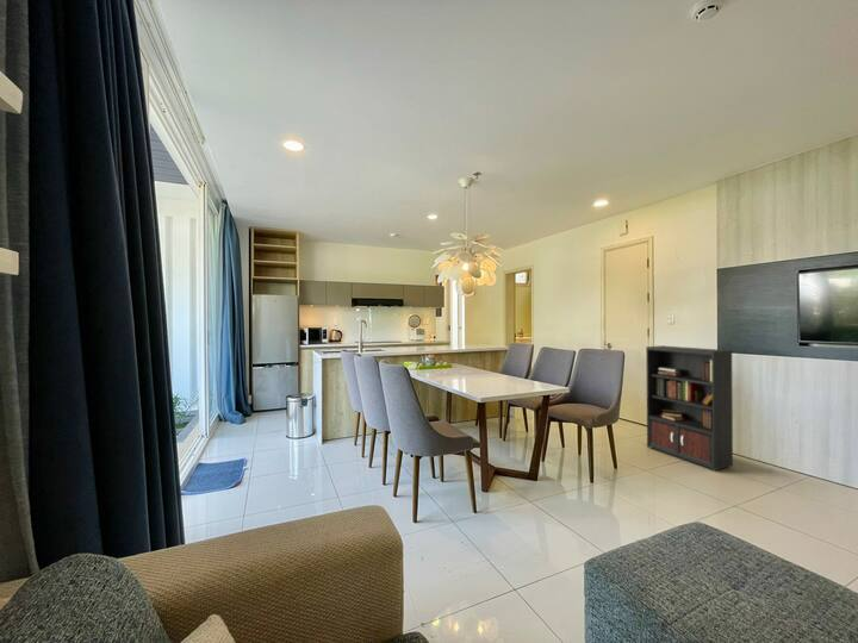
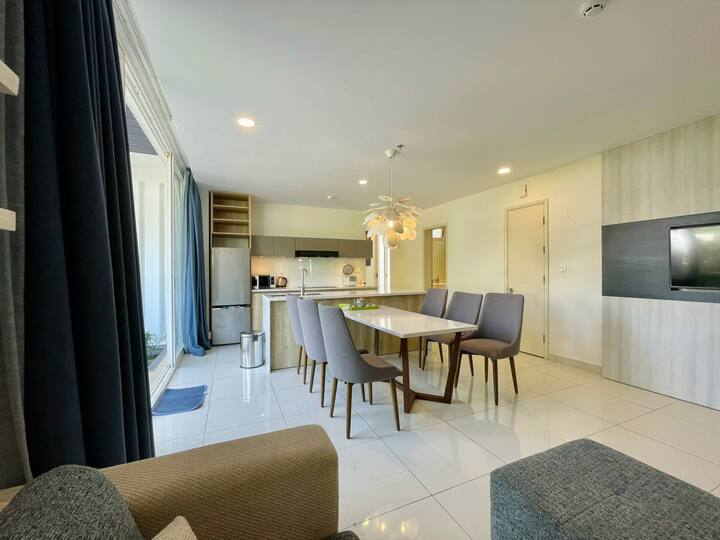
- bookcase (703, 404)
